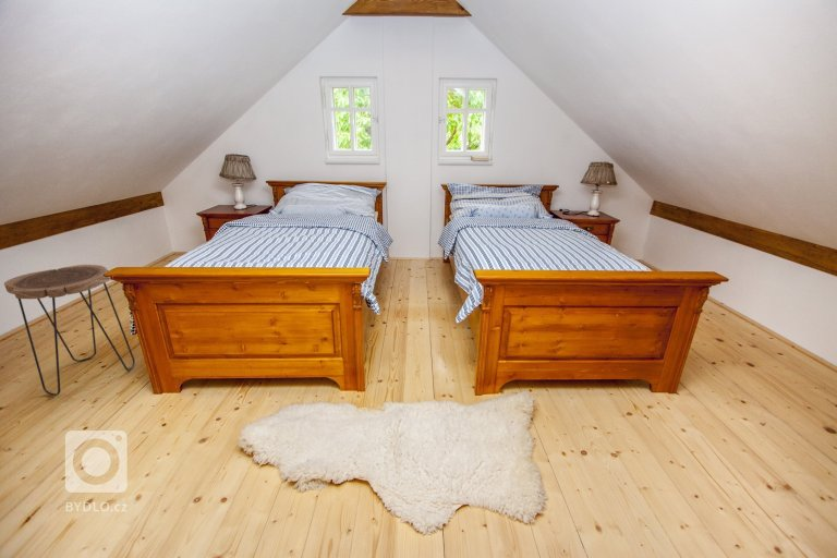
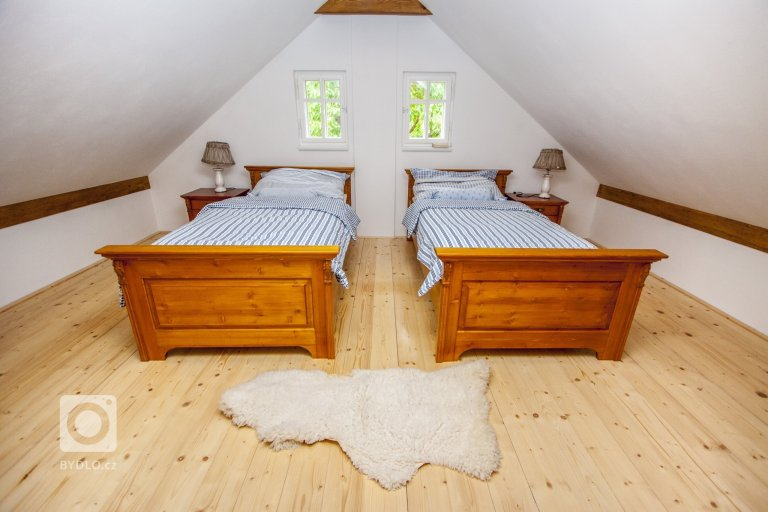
- side table (92, 327)
